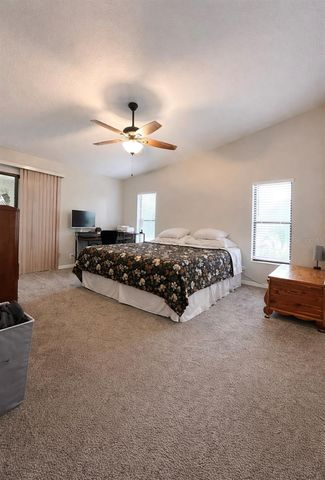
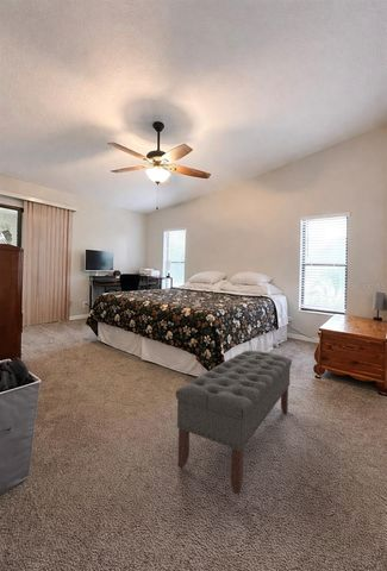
+ bench (243, 401)
